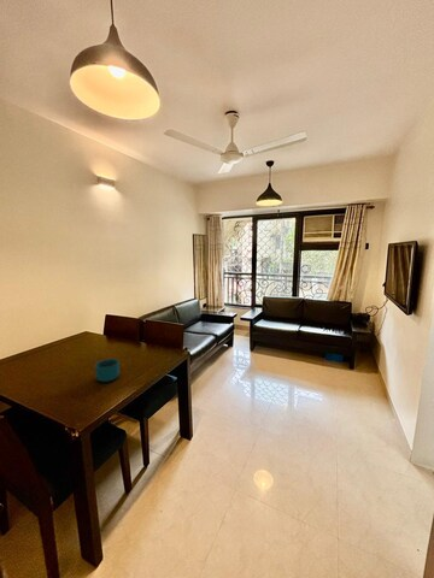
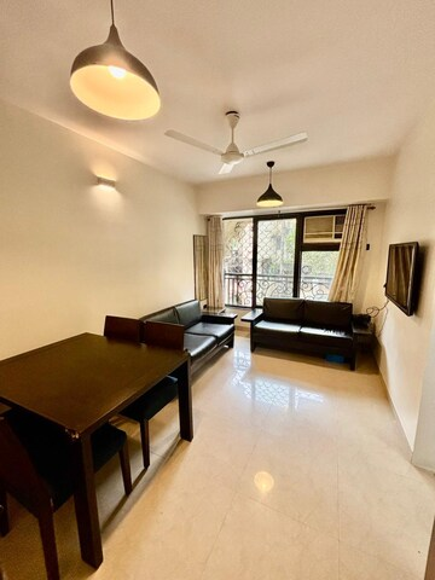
- cup (107, 368)
